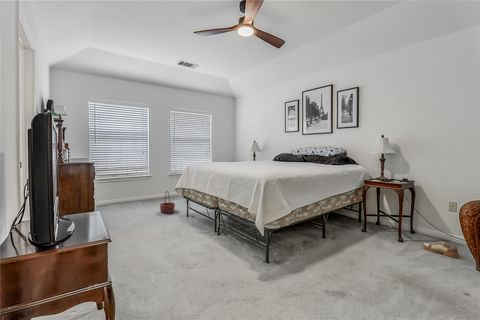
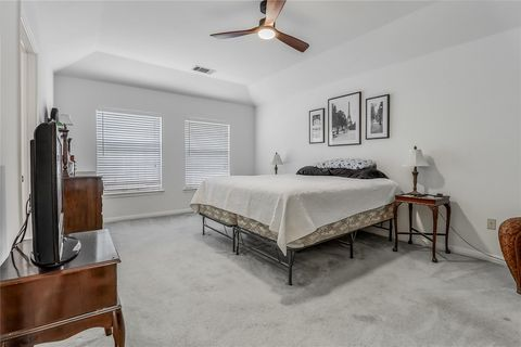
- shoe (440, 246)
- basket (165, 201)
